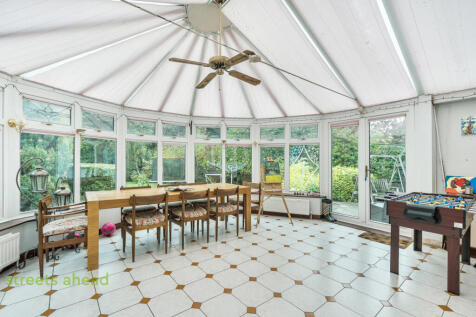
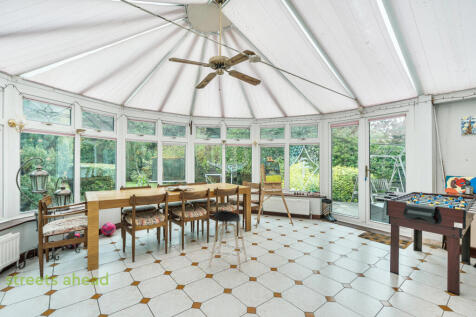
+ stool (222, 234)
